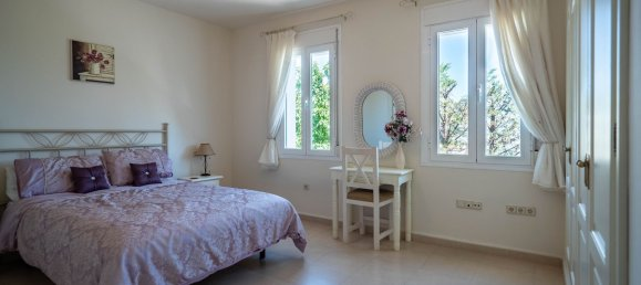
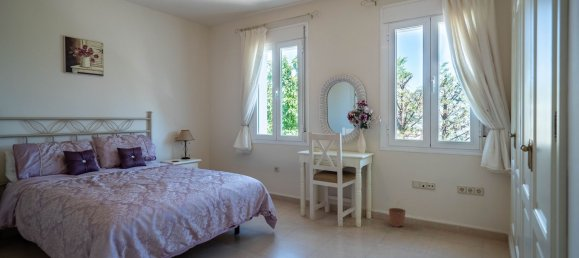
+ plant pot (397, 213)
